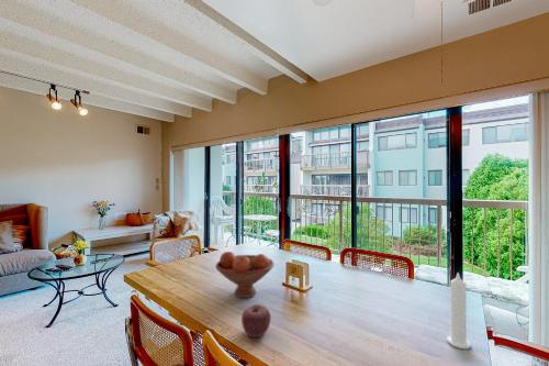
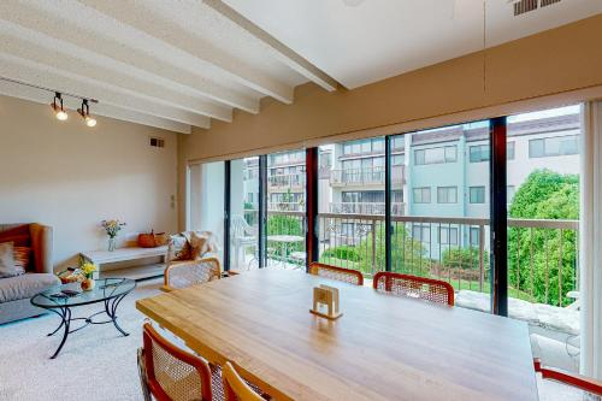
- apple (256, 320)
- fruit bowl (245, 271)
- candle (458, 308)
